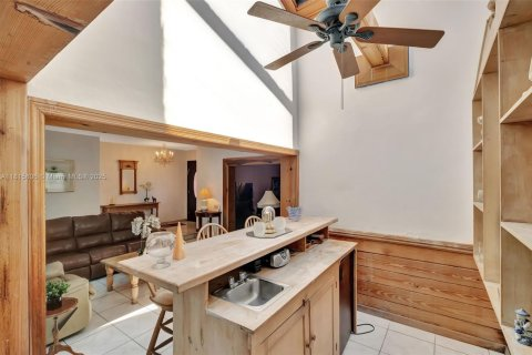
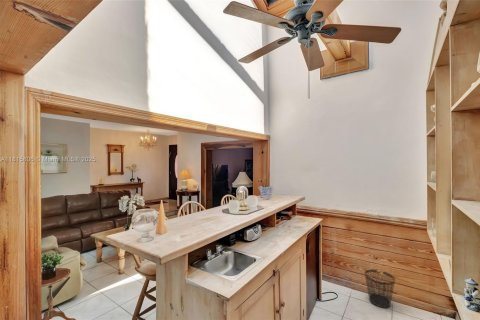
+ wastebasket (379, 288)
